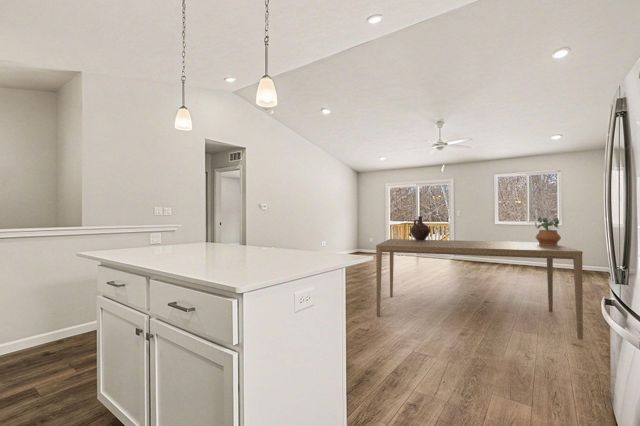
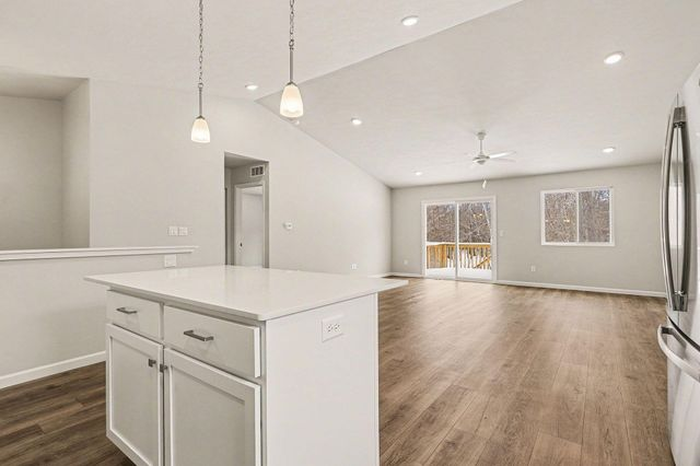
- dining table (466, 254)
- potted plant (547, 230)
- ceramic jug (420, 228)
